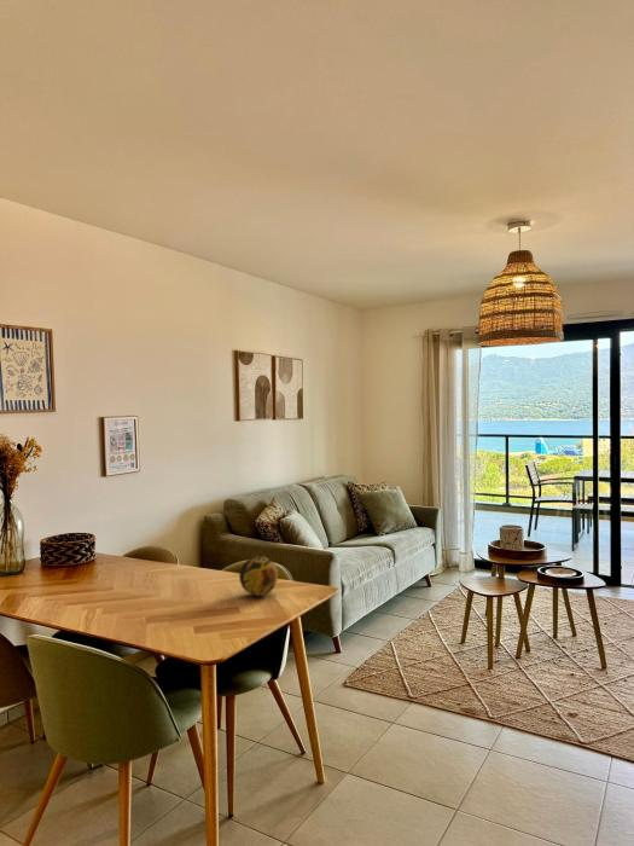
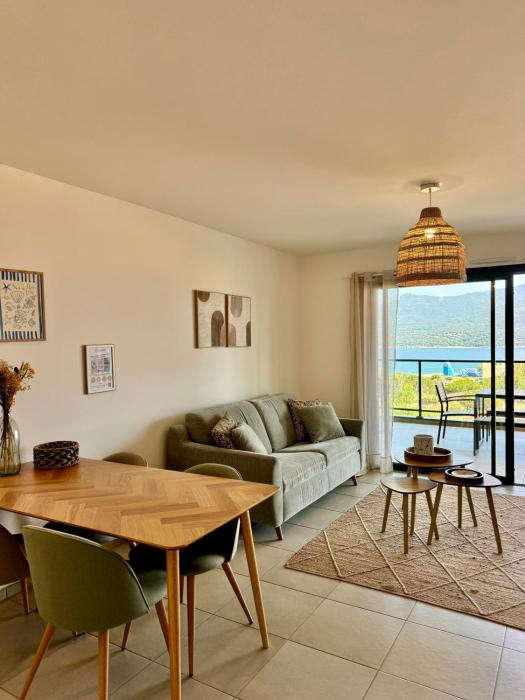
- decorative orb (258, 575)
